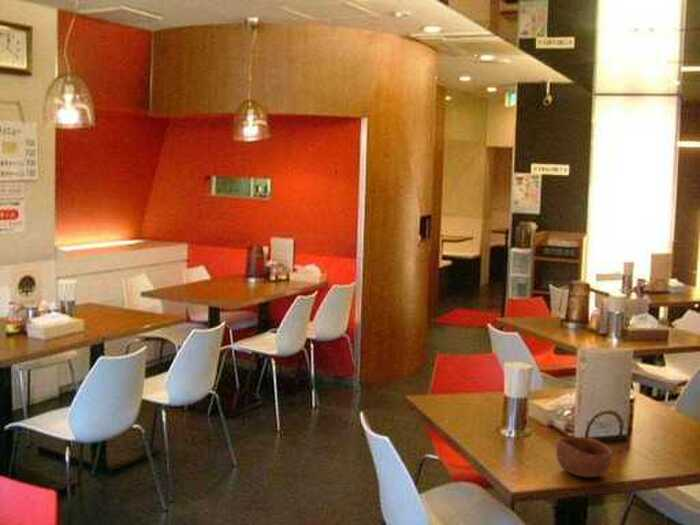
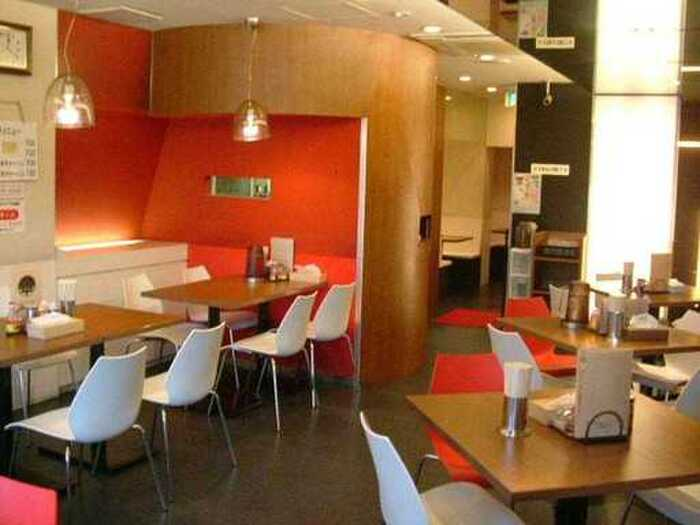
- bowl (583, 457)
